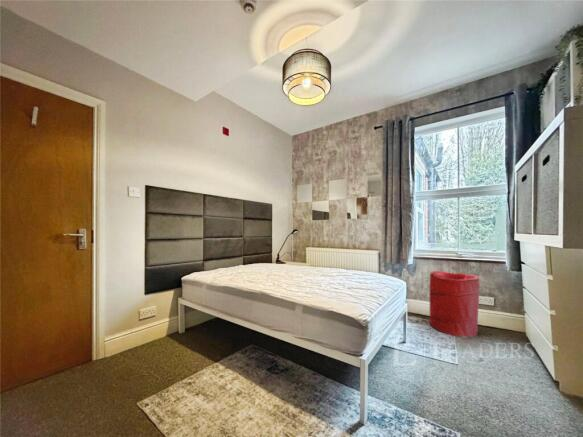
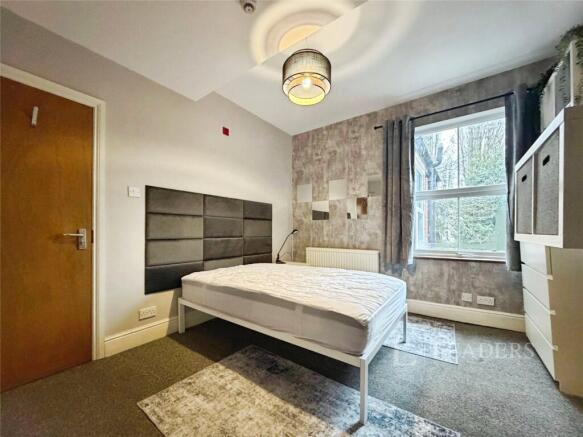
- laundry hamper (453, 300)
